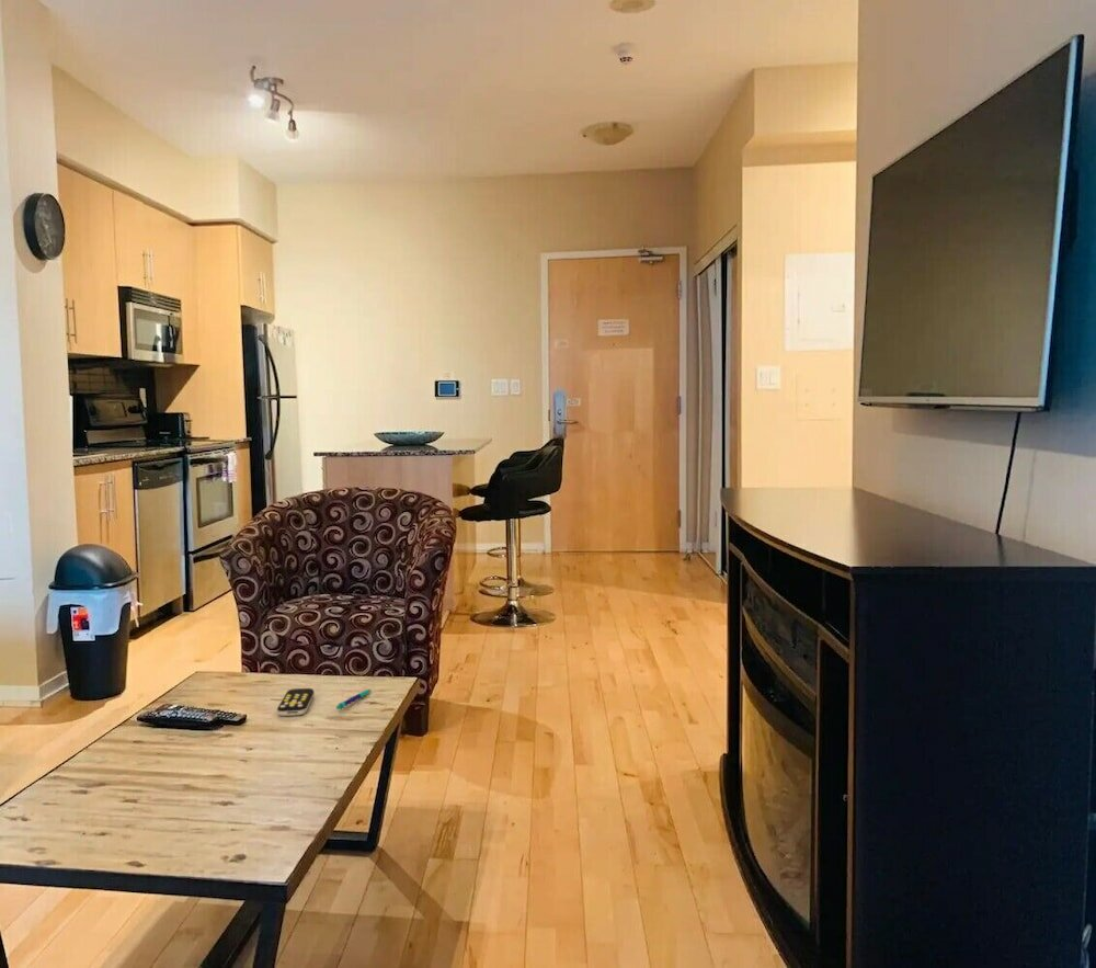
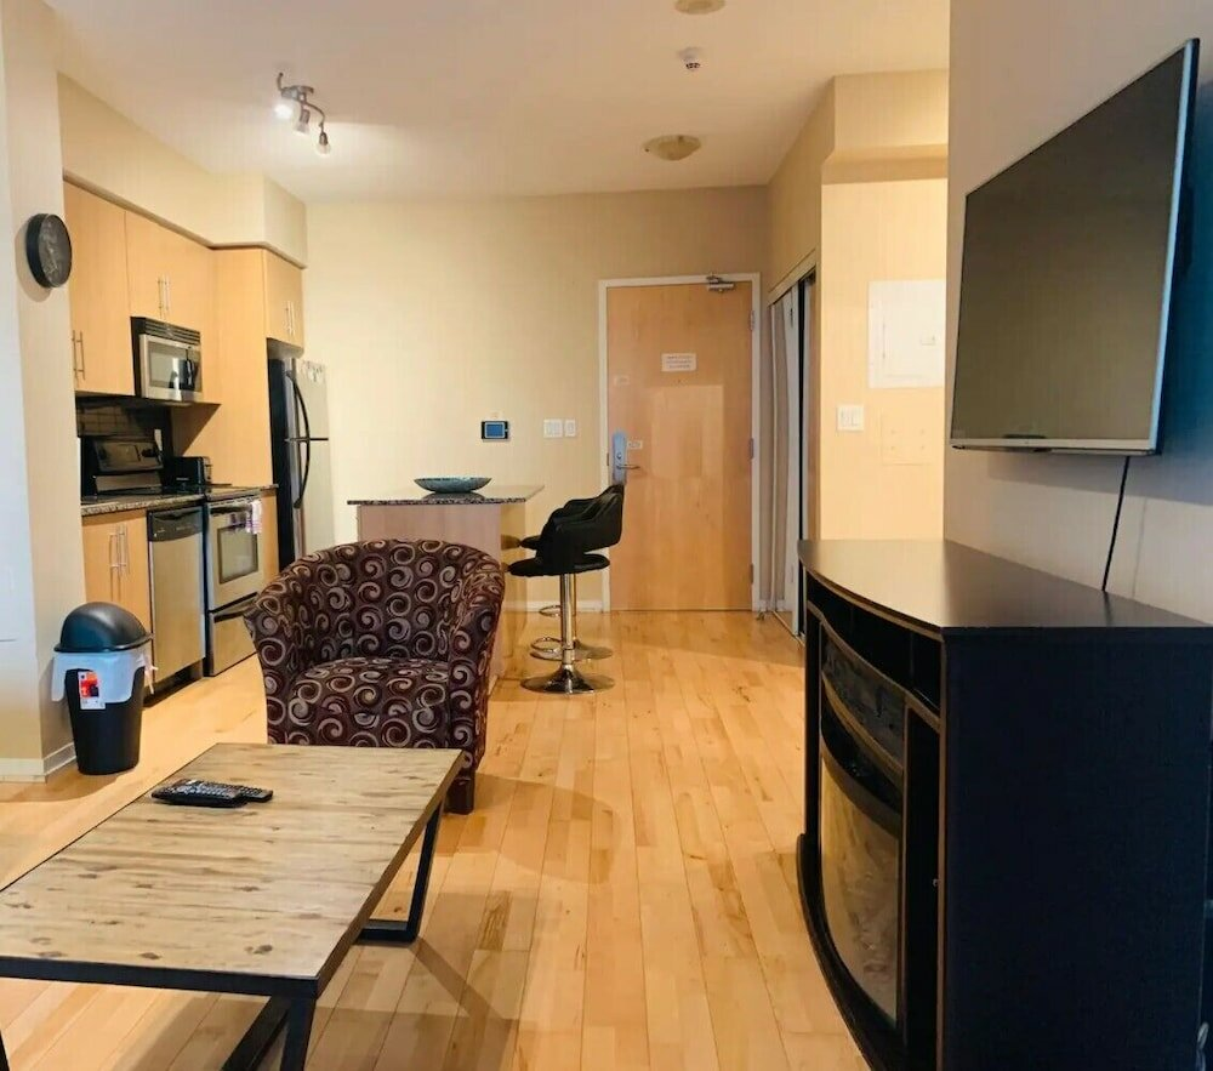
- pen (355, 697)
- remote control (296, 701)
